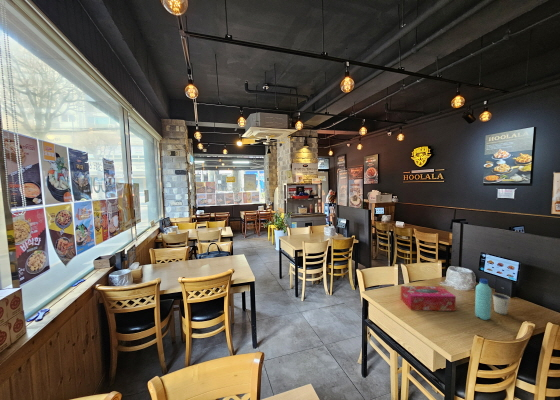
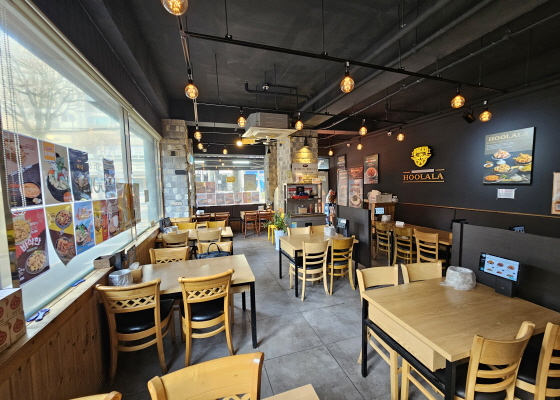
- water bottle (483, 298)
- tissue box (426, 297)
- dixie cup (500, 304)
